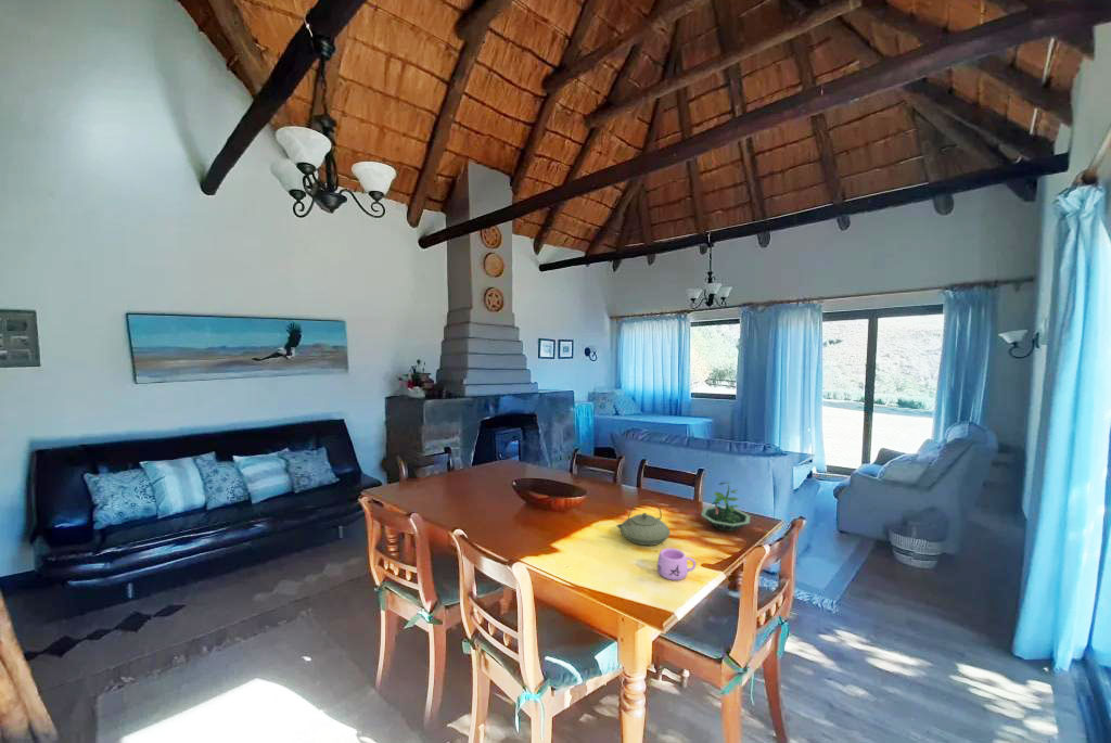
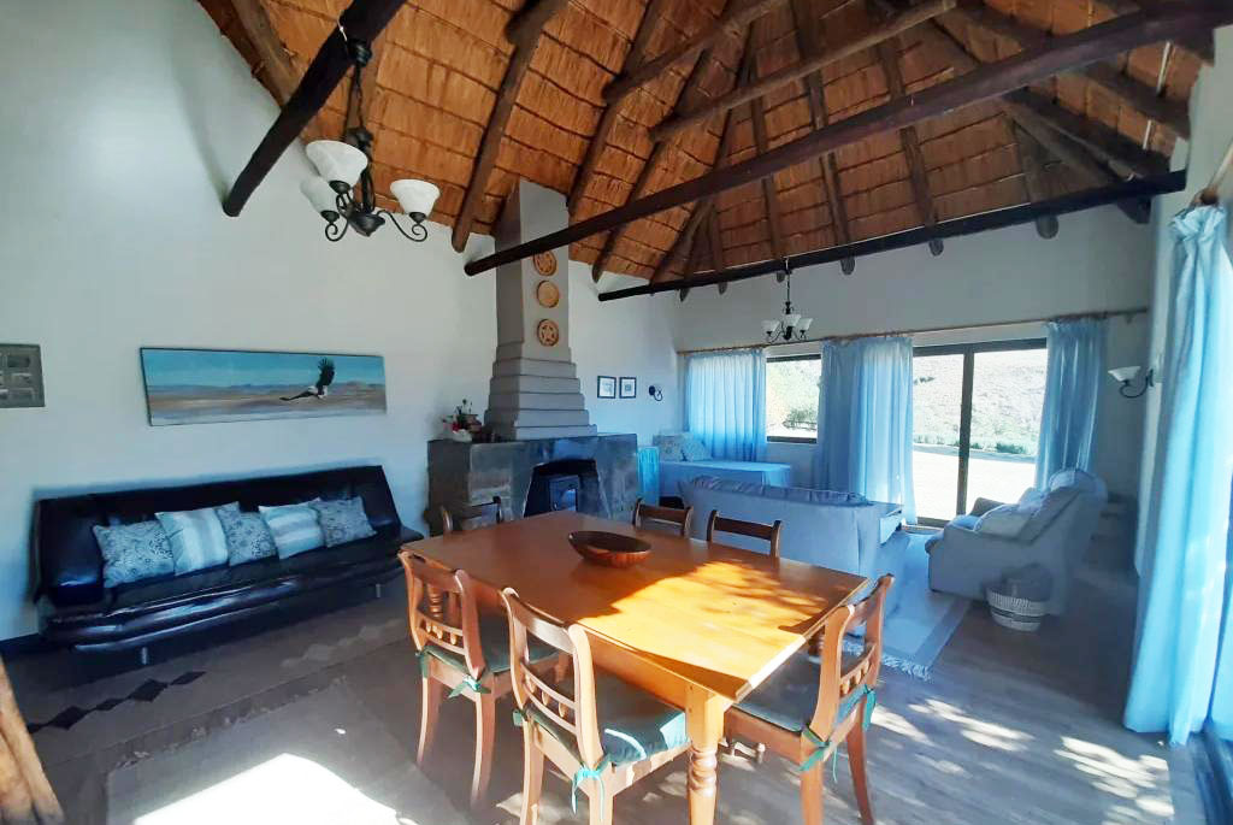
- terrarium (727, 491)
- teapot (641, 520)
- mug (676, 563)
